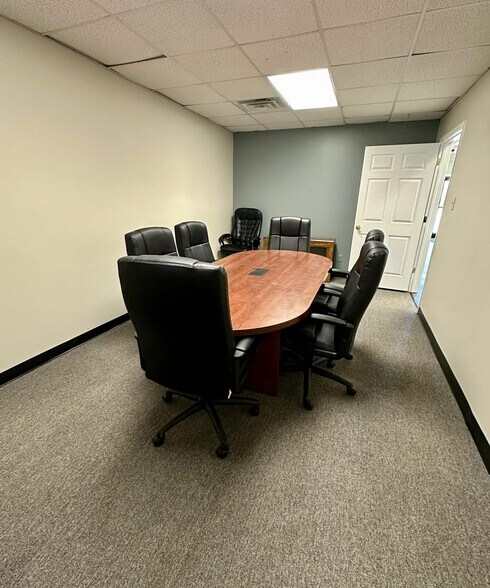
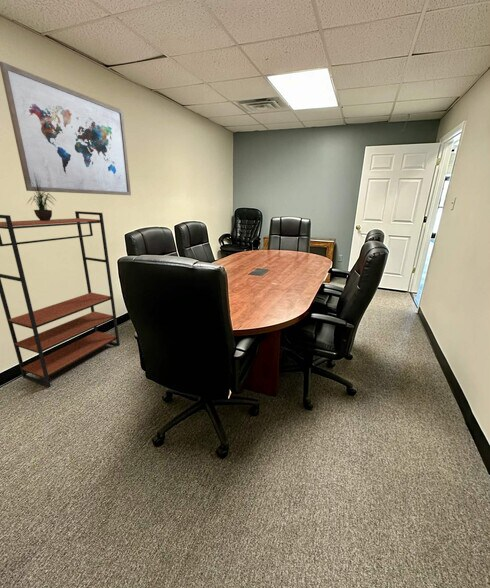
+ bookshelf (67, 300)
+ wall art (81, 145)
+ potted plant (41, 194)
